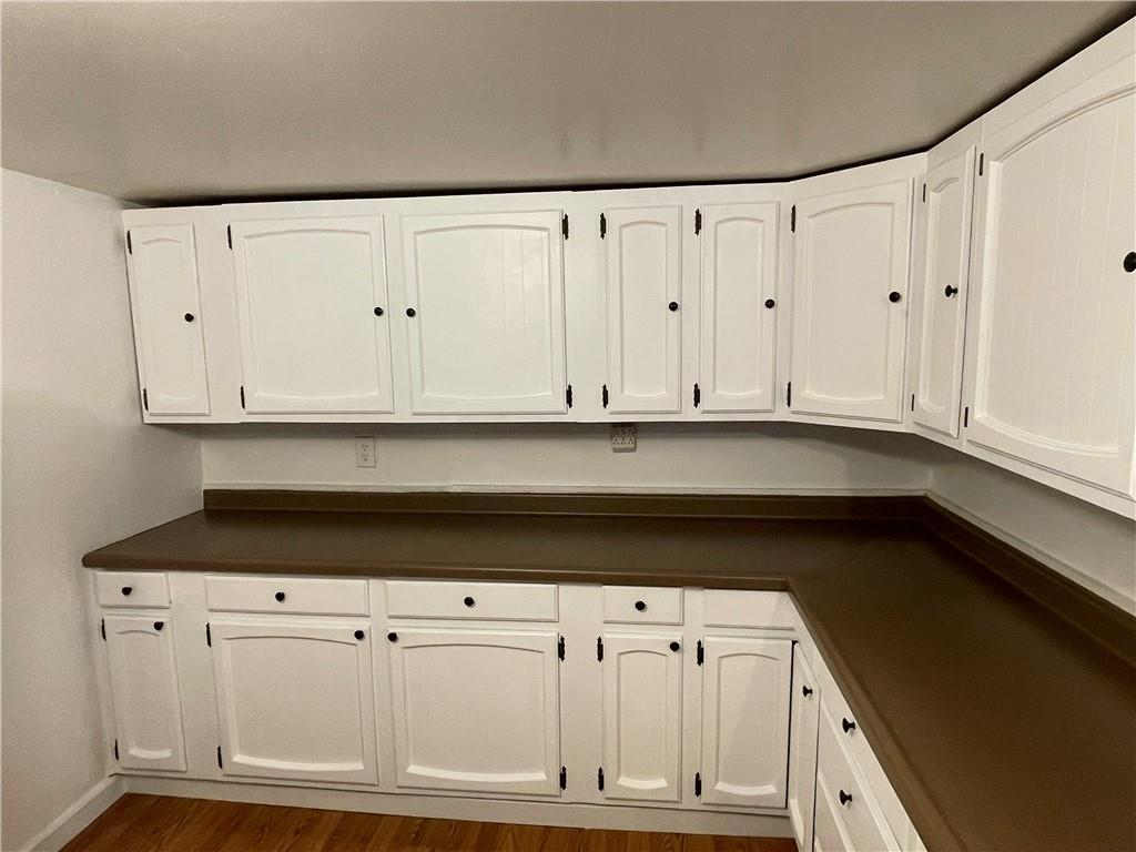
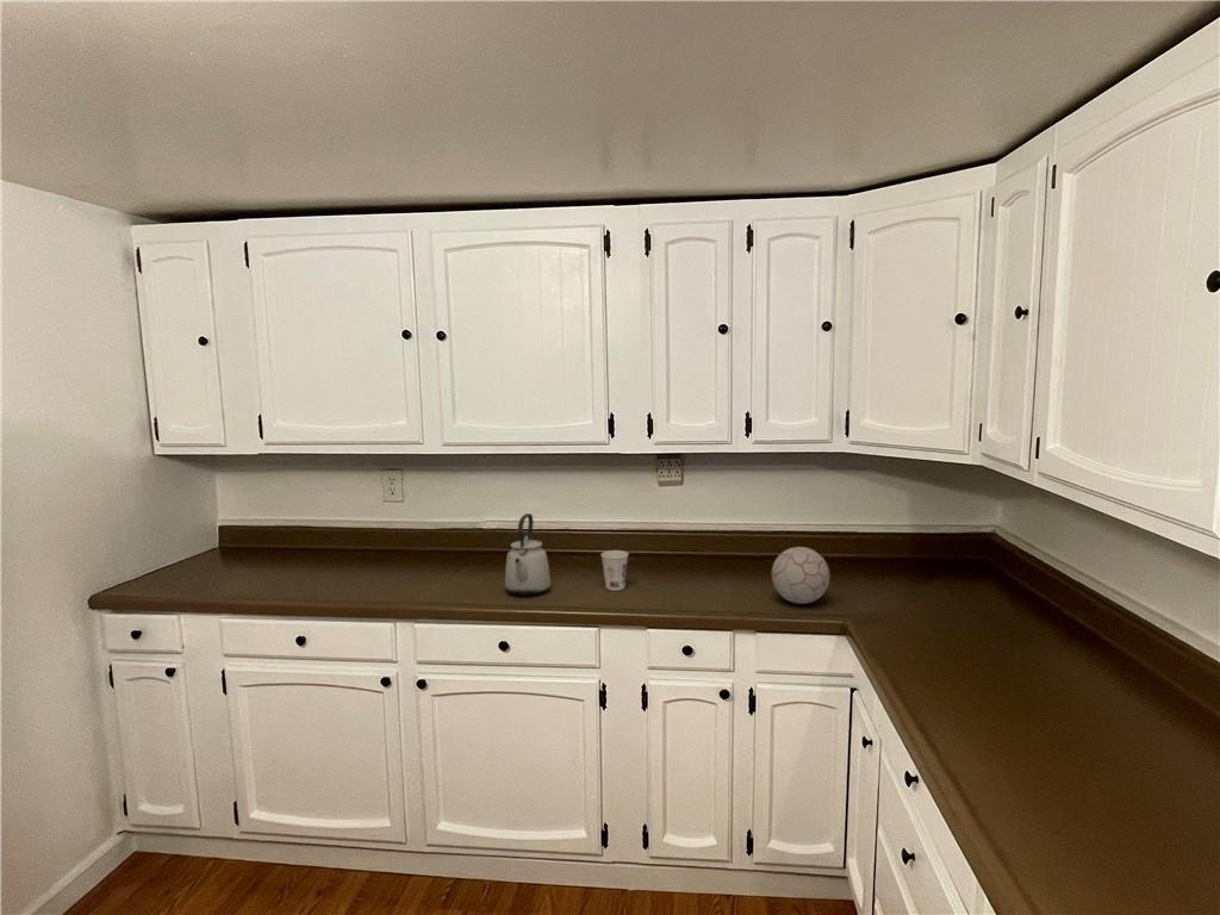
+ decorative ball (799, 574)
+ kettle (524, 555)
+ cup (615, 571)
